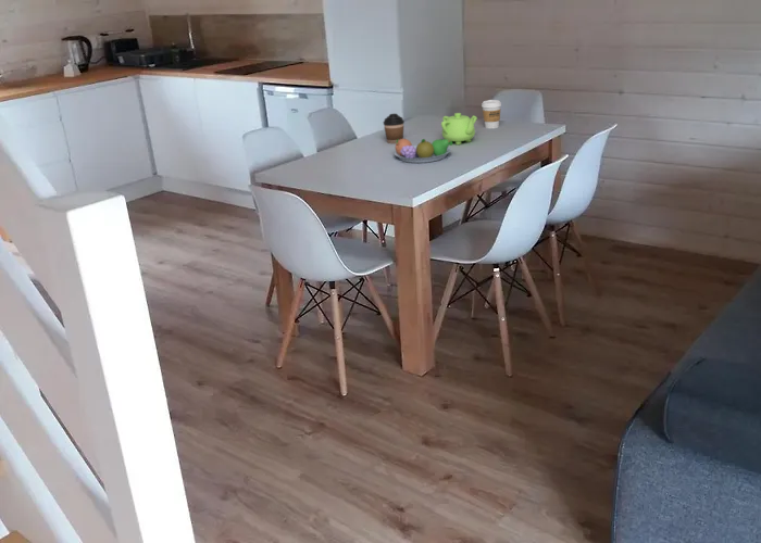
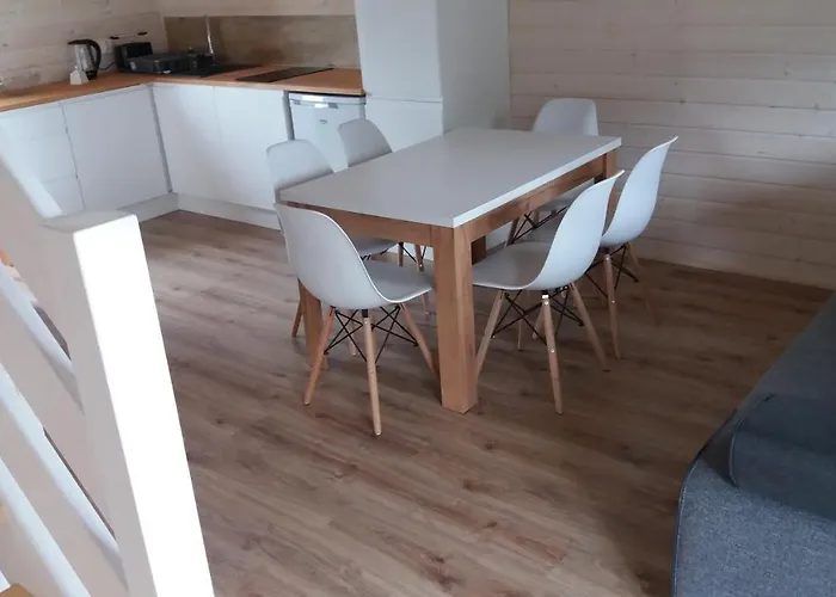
- coffee cup (394, 128)
- coffee cup (491, 114)
- fruit bowl (423, 146)
- teapot (461, 127)
